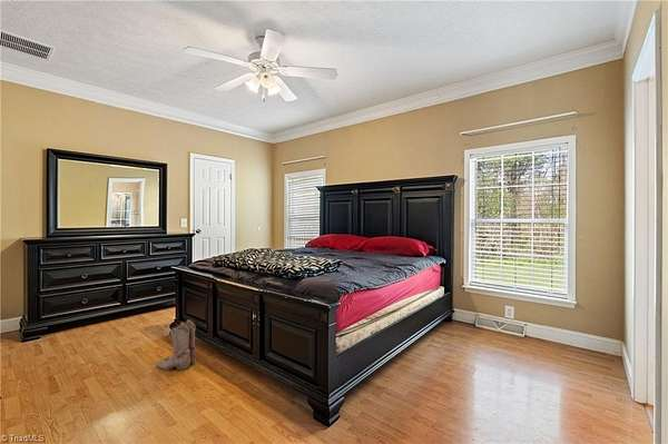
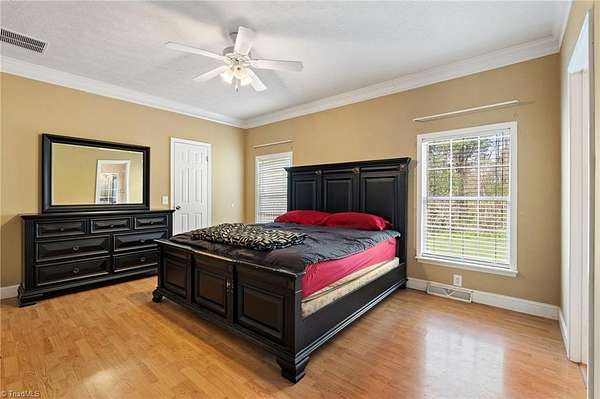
- boots (176, 343)
